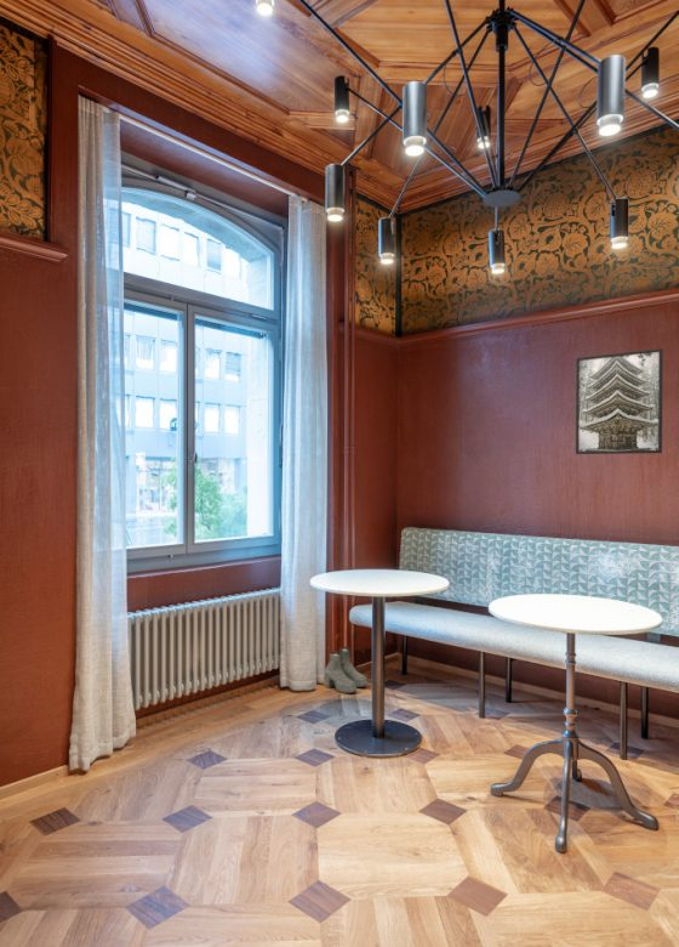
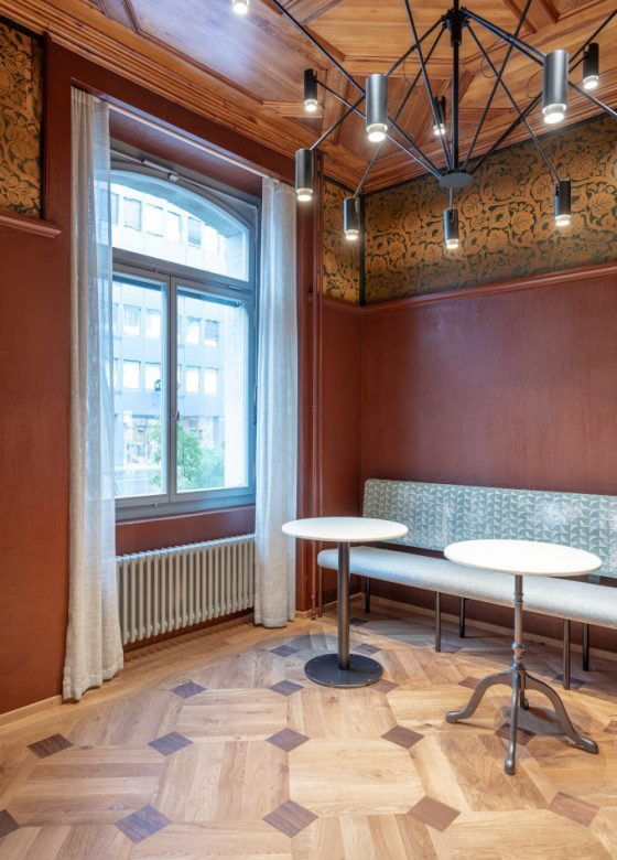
- boots (346, 669)
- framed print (617, 403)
